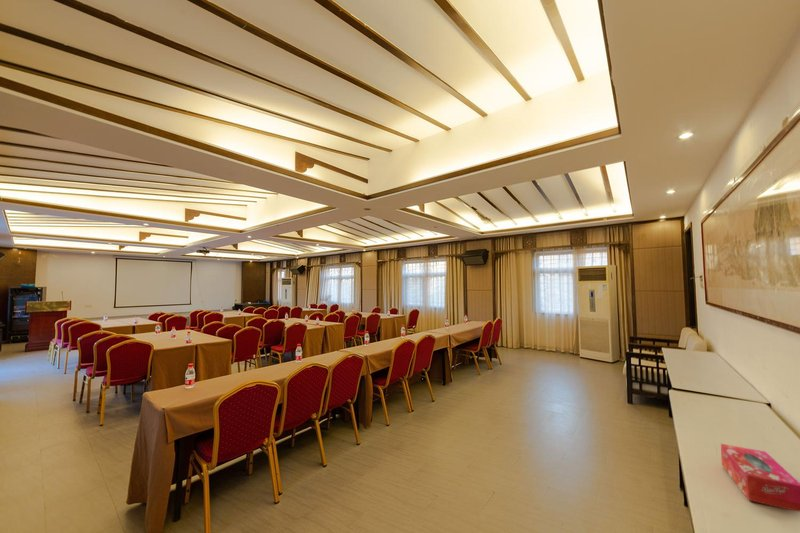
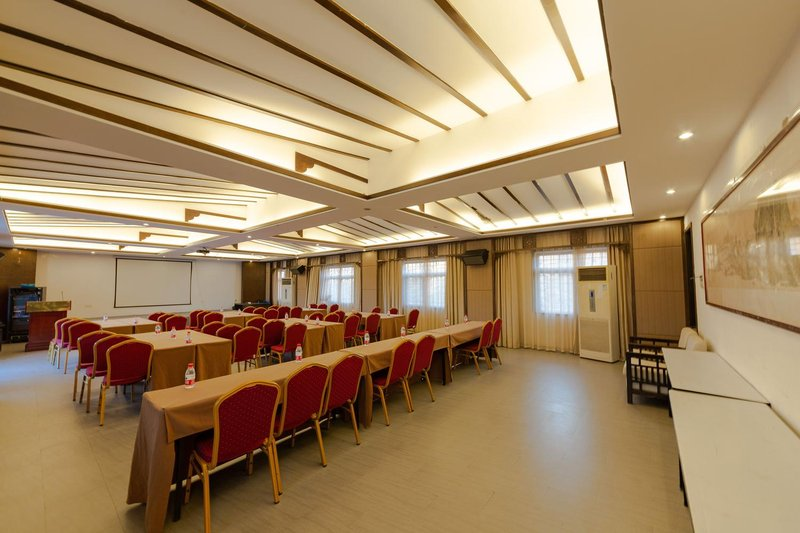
- tissue box (757, 474)
